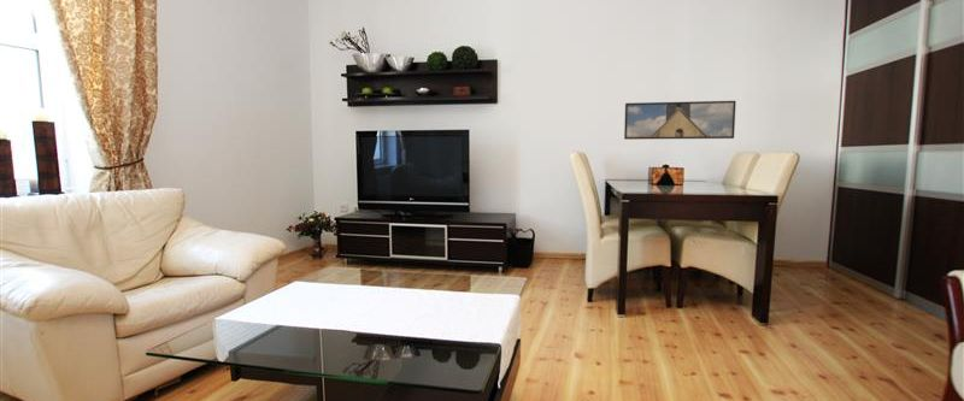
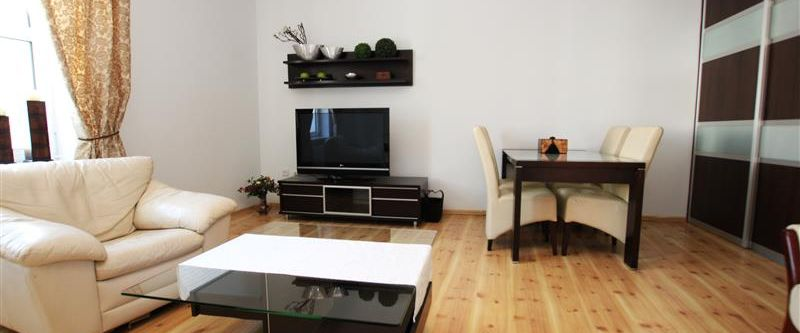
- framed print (678, 120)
